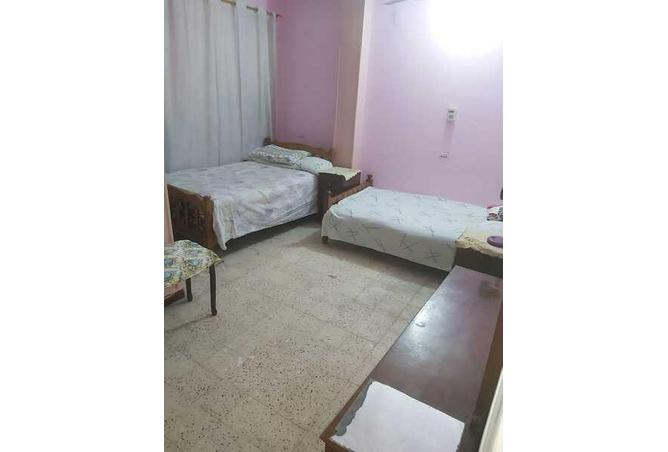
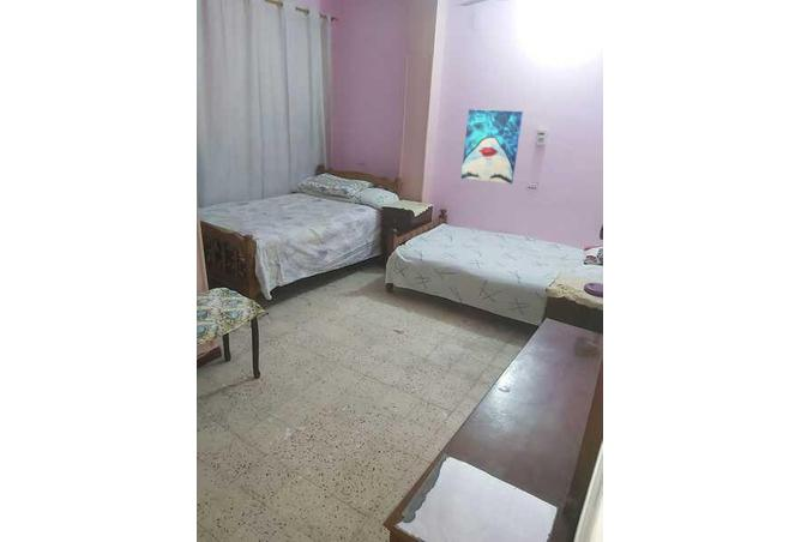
+ wall art (490, 146)
